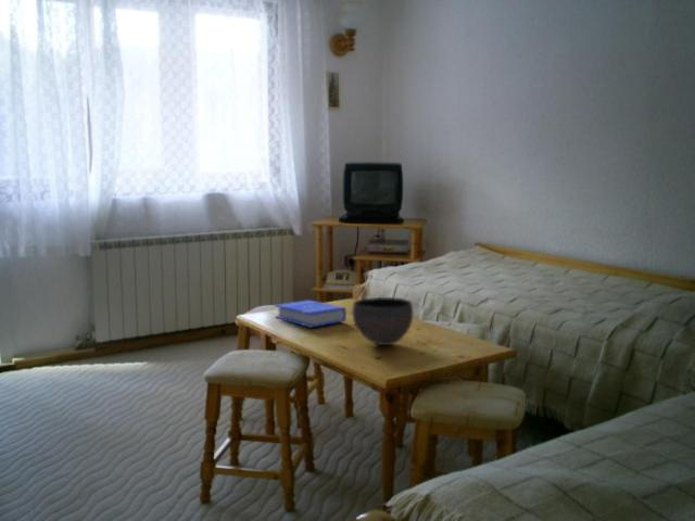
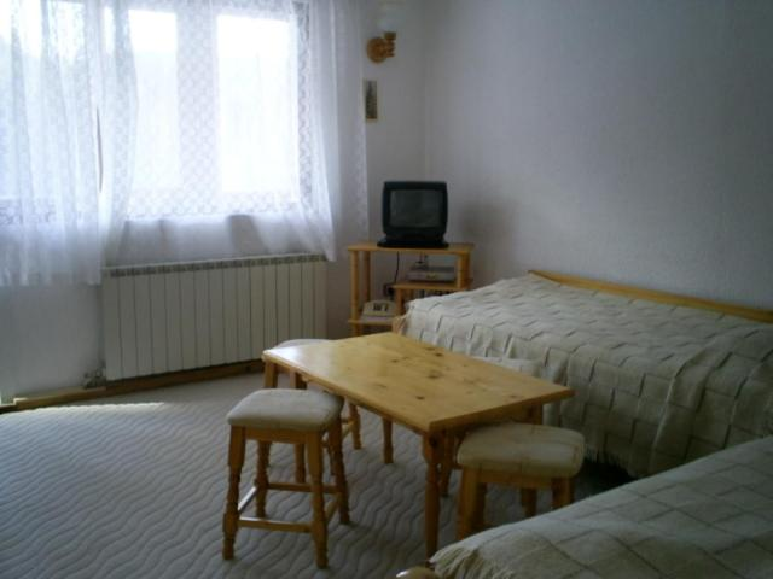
- book (309, 313)
- bowl (382, 323)
